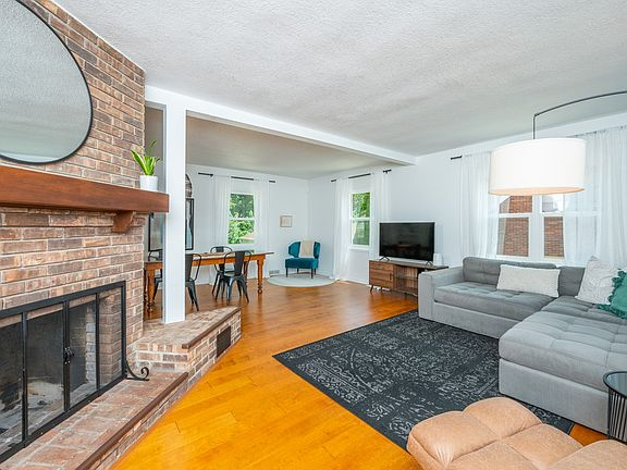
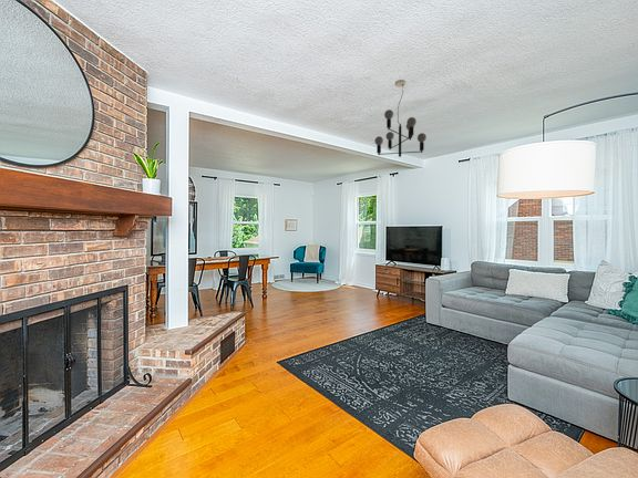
+ chandelier (398, 118)
